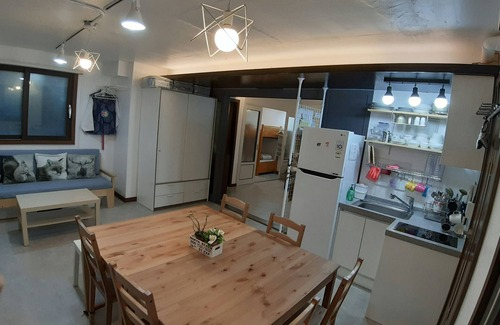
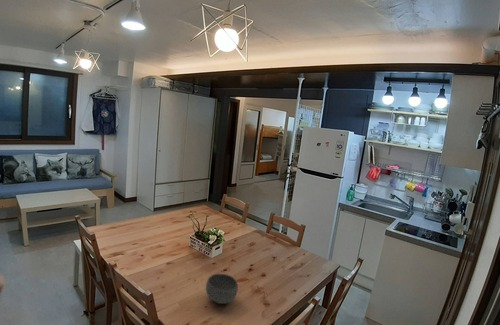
+ bowl (221, 290)
